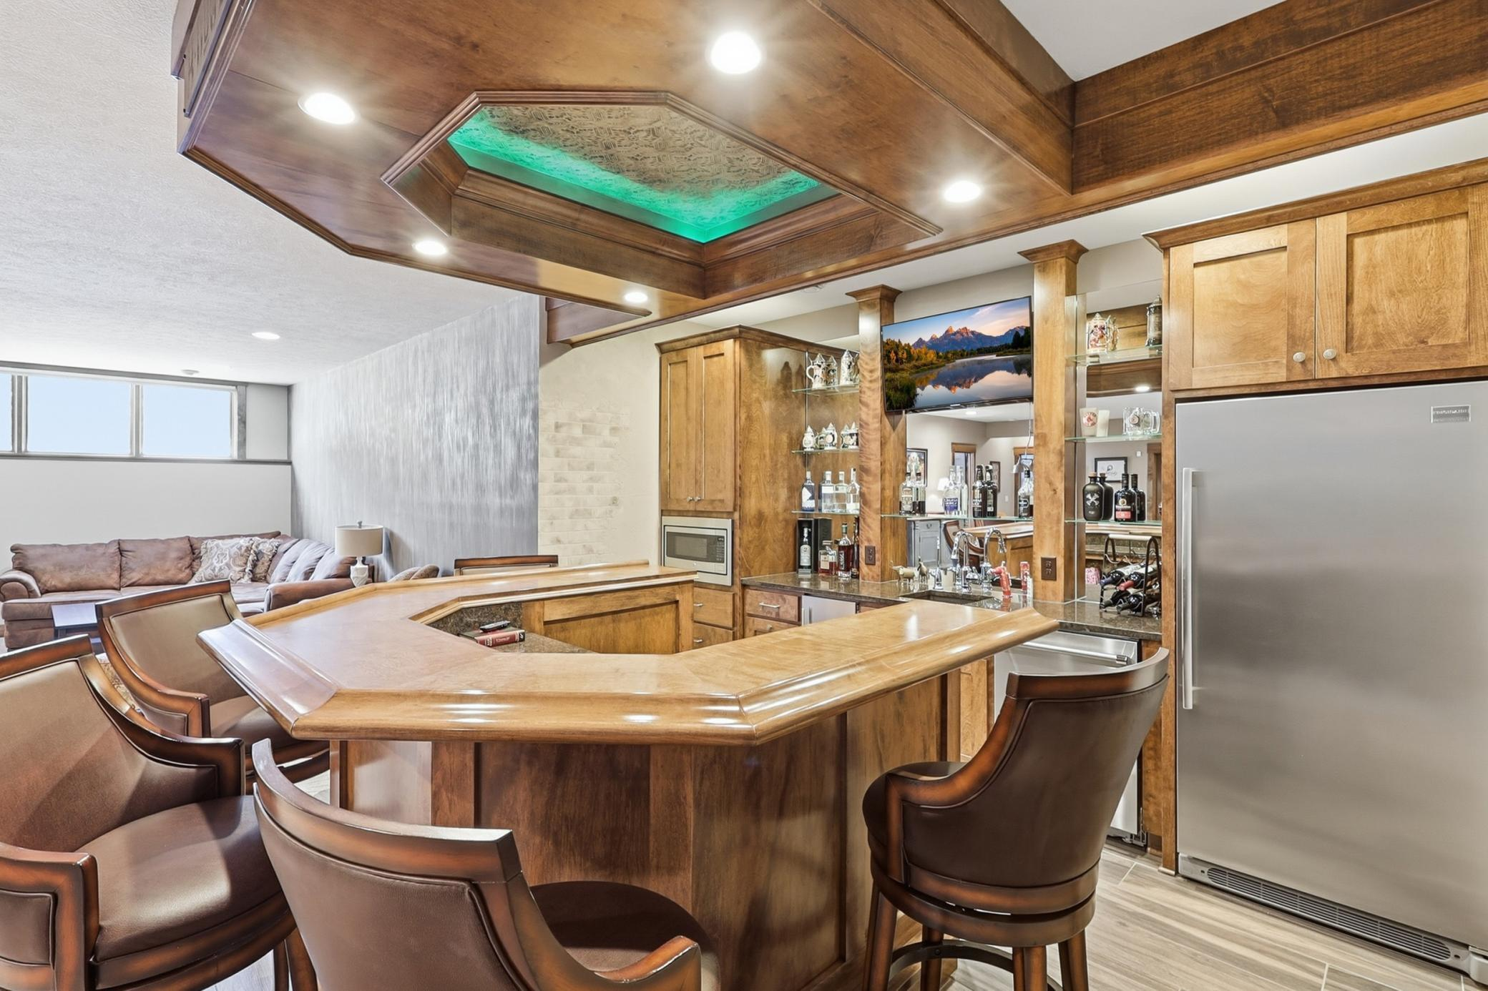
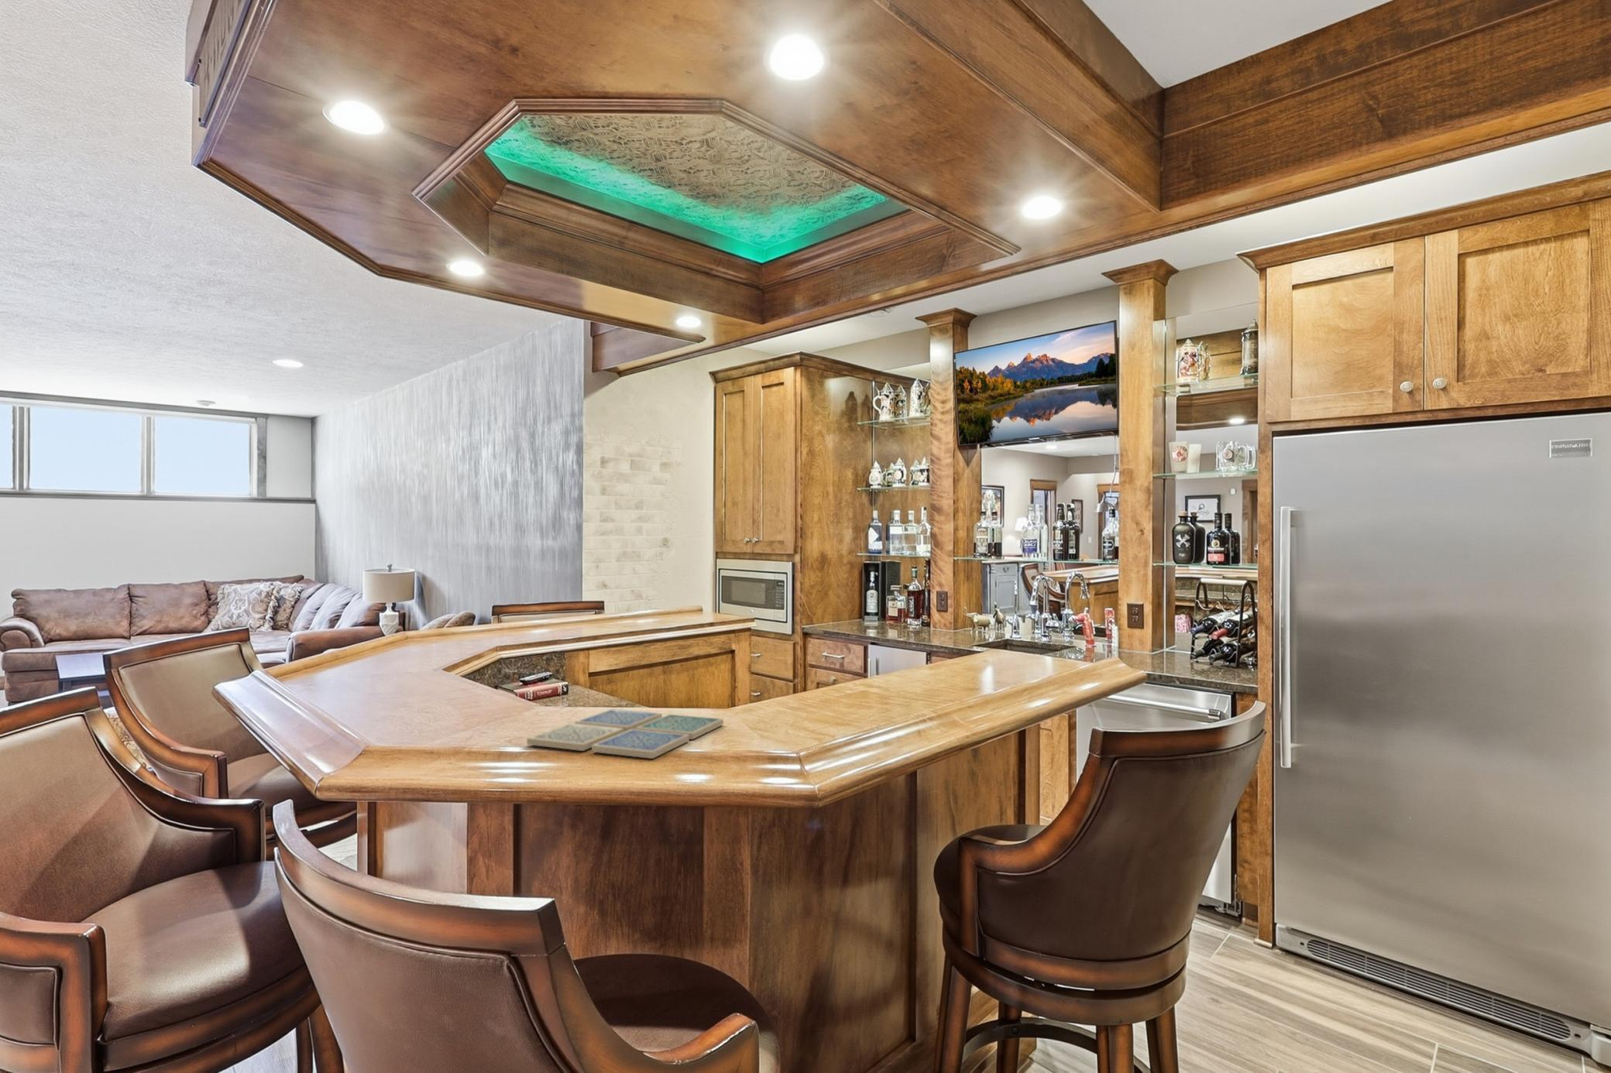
+ drink coaster (630, 731)
